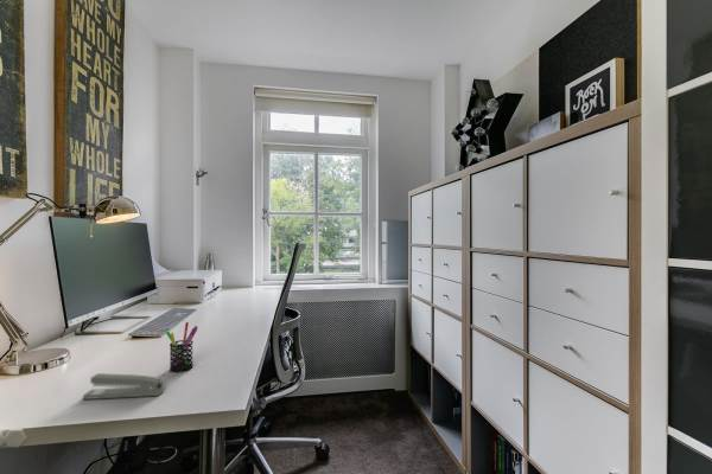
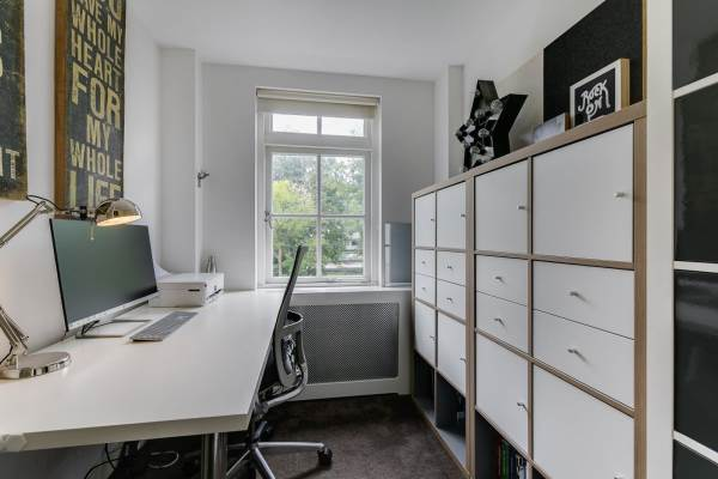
- pen holder (179, 345)
- stapler (123, 384)
